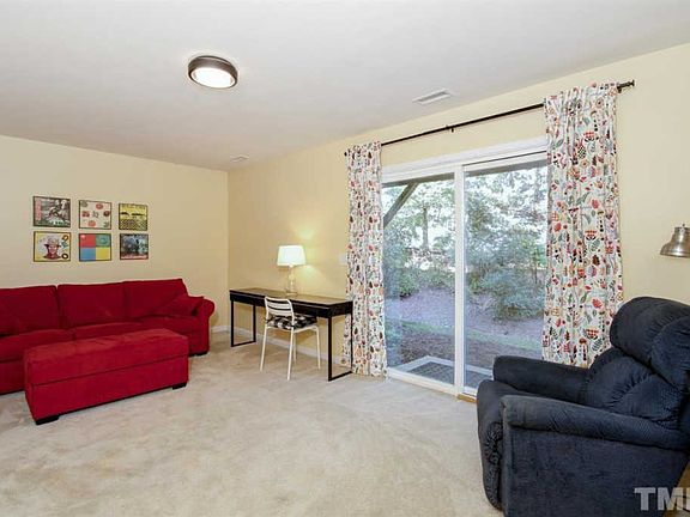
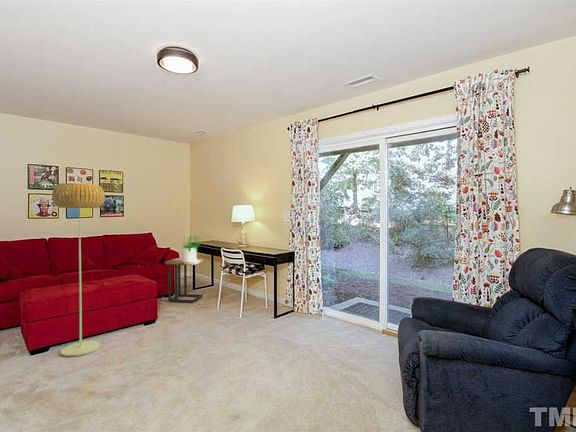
+ potted plant (191, 247)
+ floor lamp (80, 266)
+ side table (185, 279)
